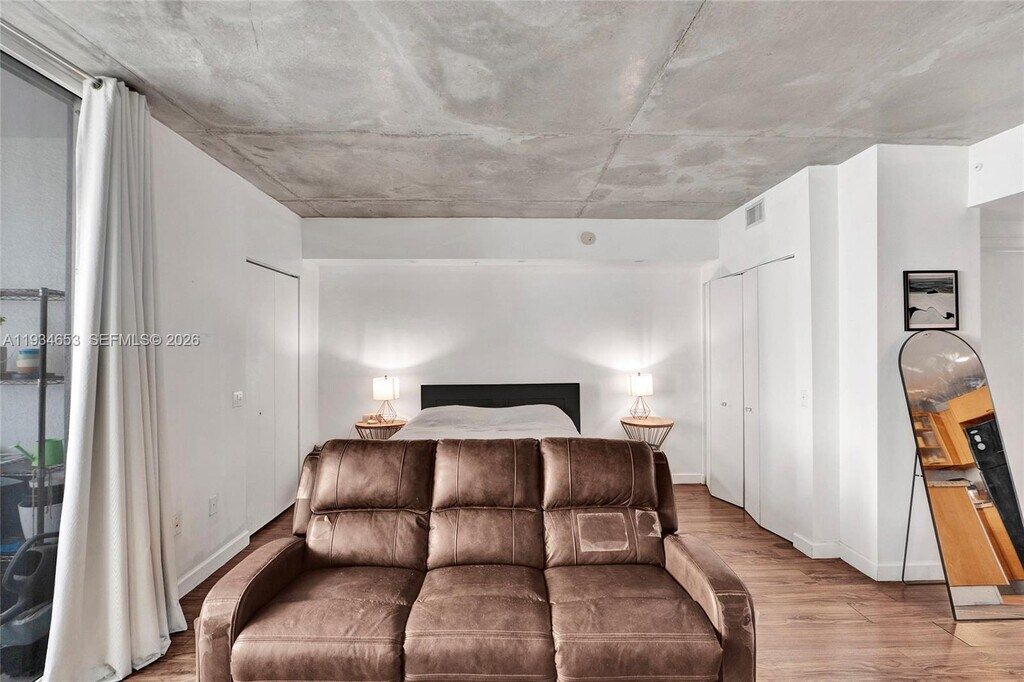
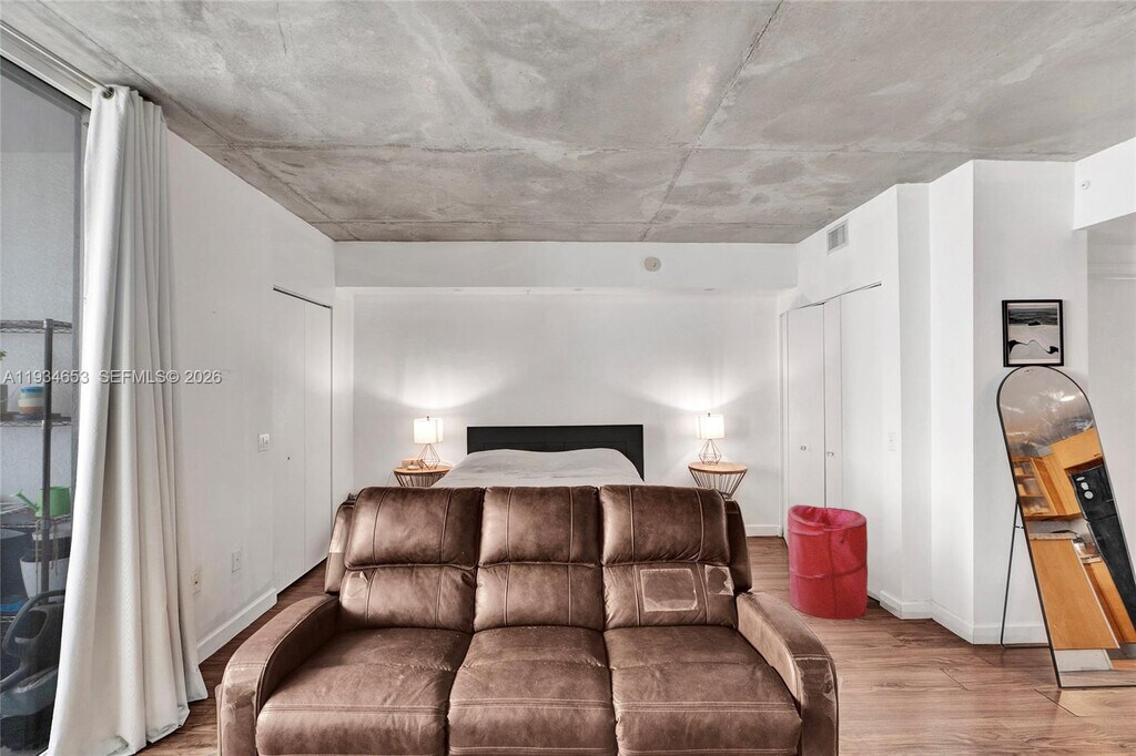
+ laundry hamper (826, 559)
